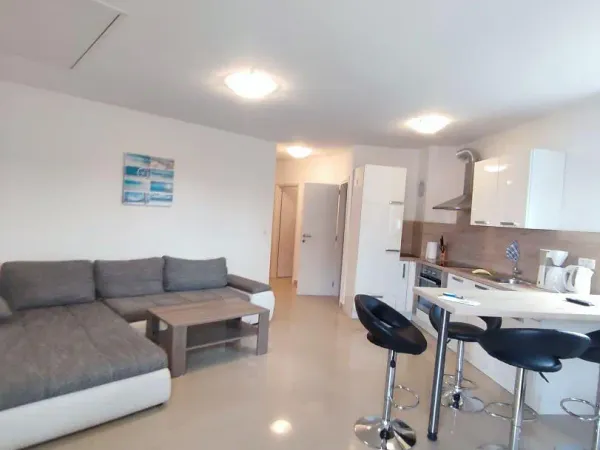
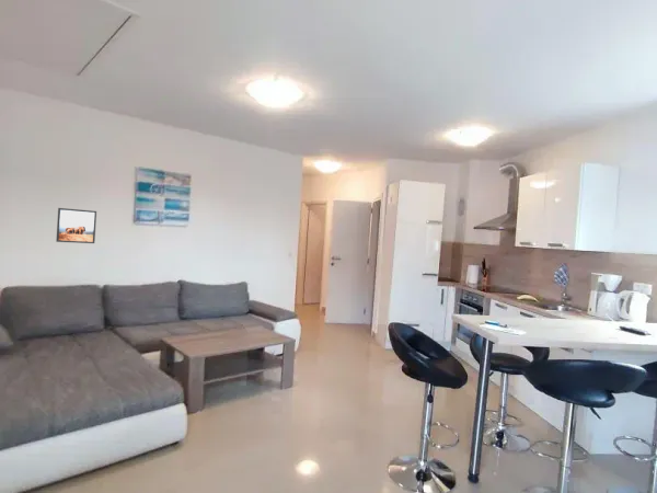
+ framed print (77, 226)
